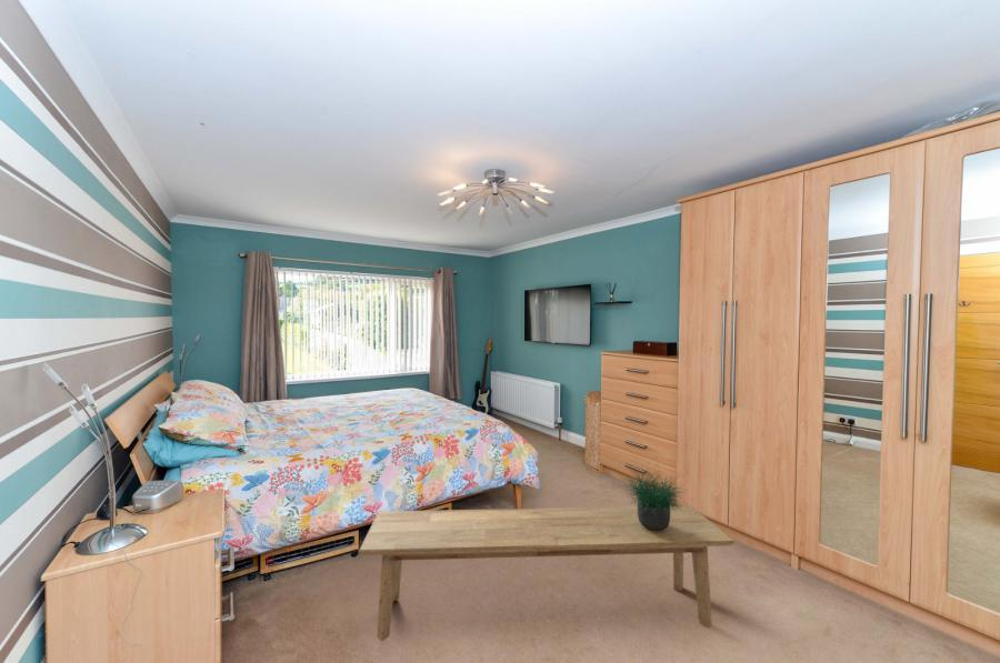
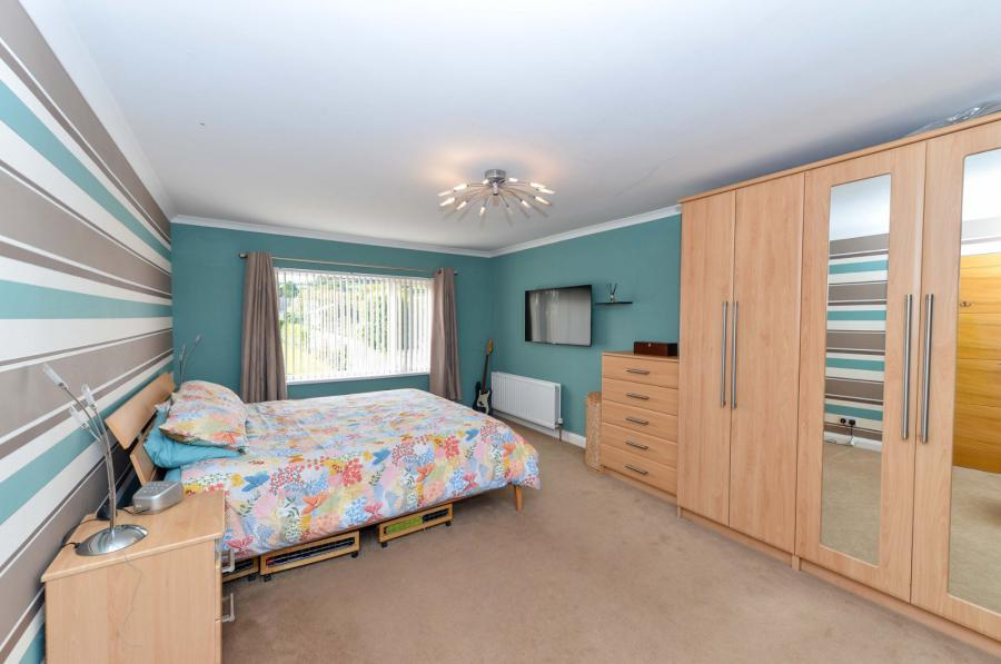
- bench (544, 555)
- potted plant (653, 491)
